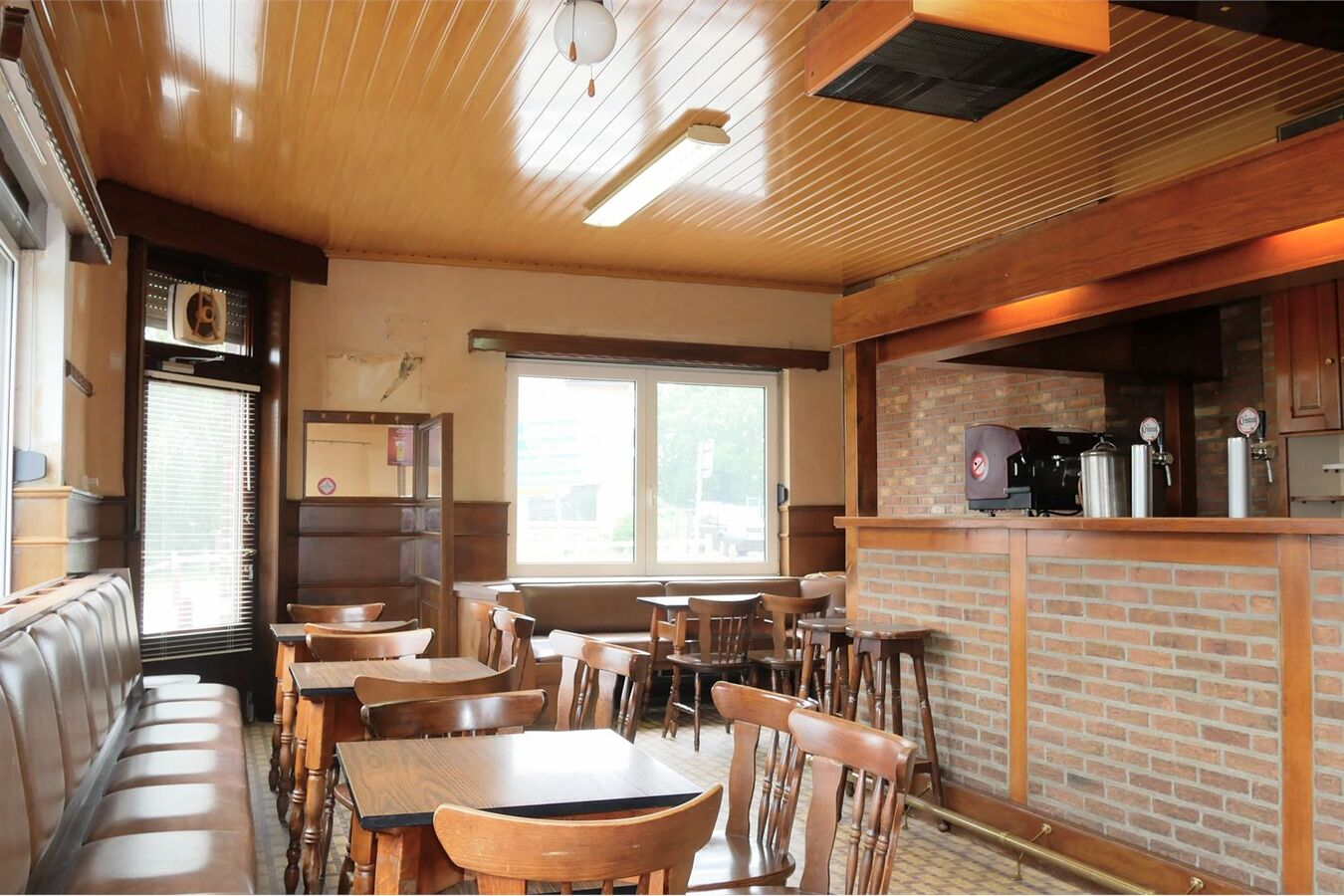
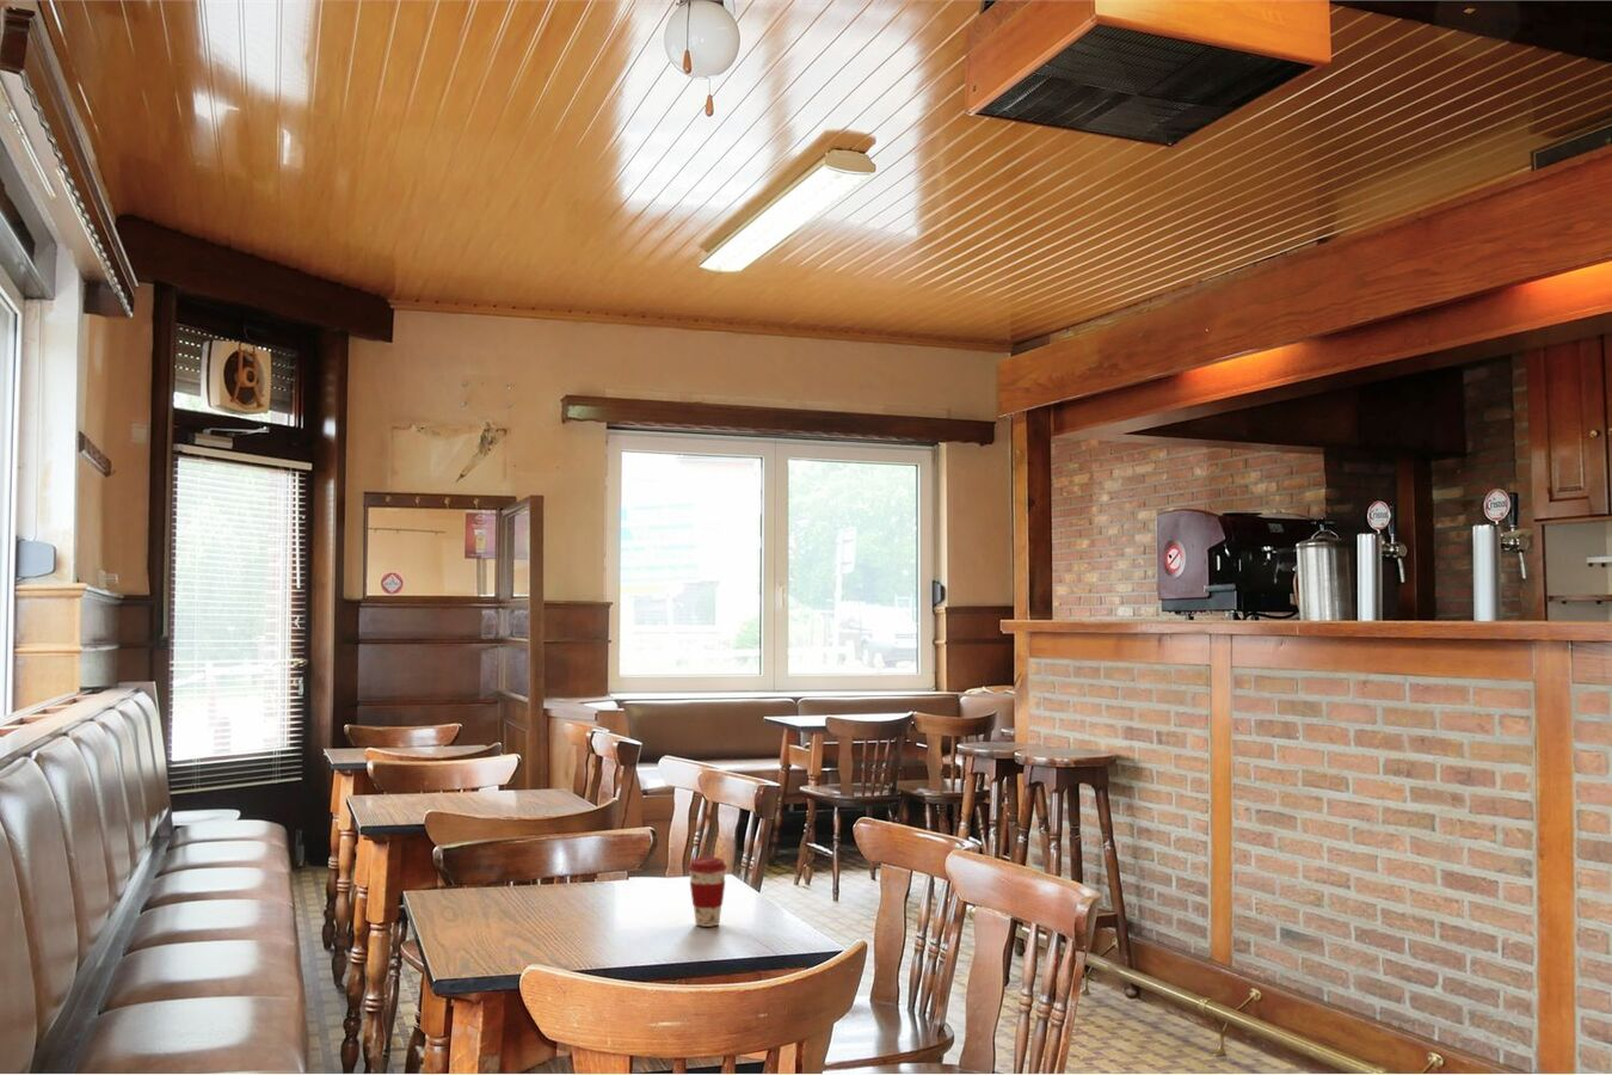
+ coffee cup (706, 891)
